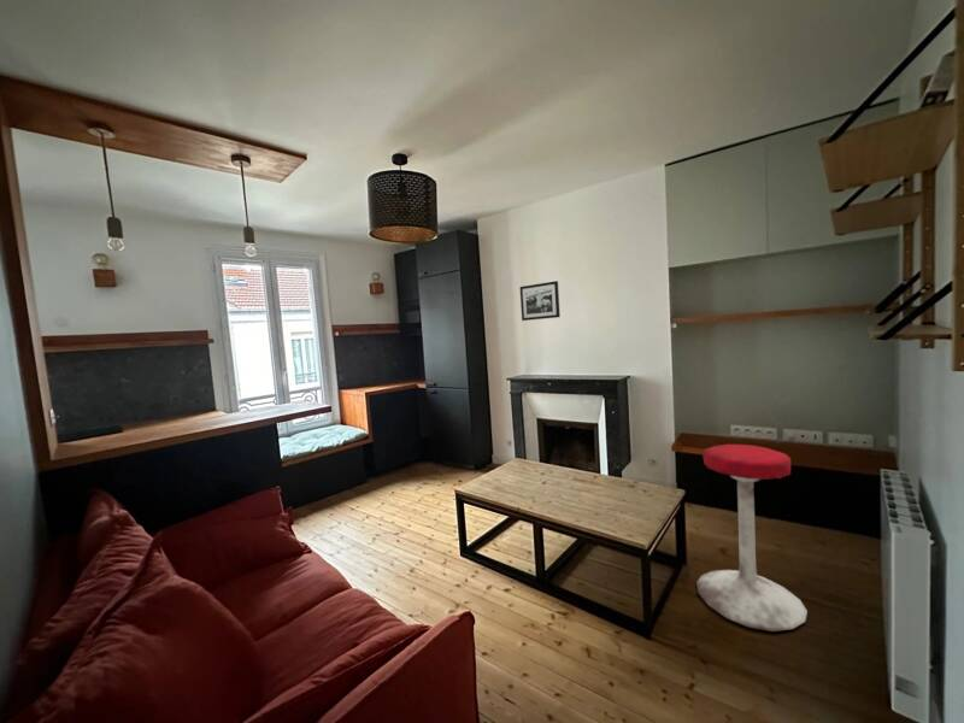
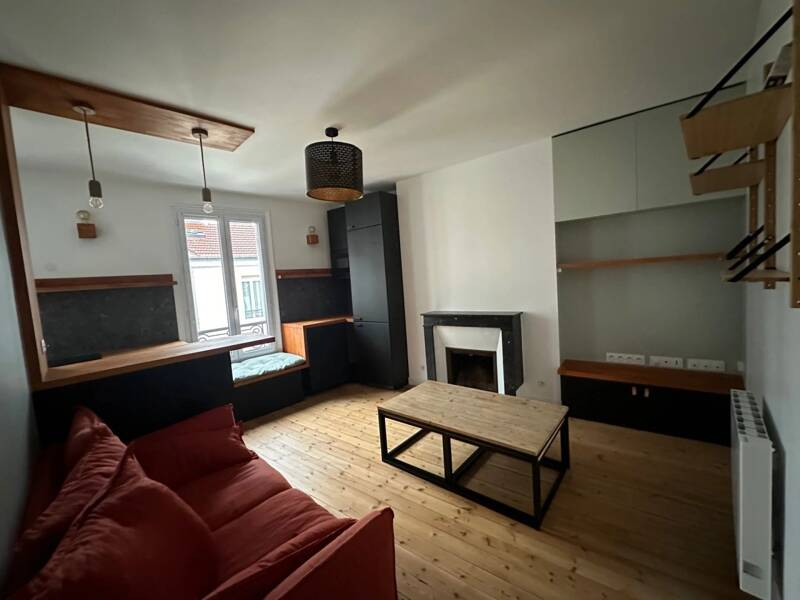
- picture frame (539, 301)
- stool (745, 525)
